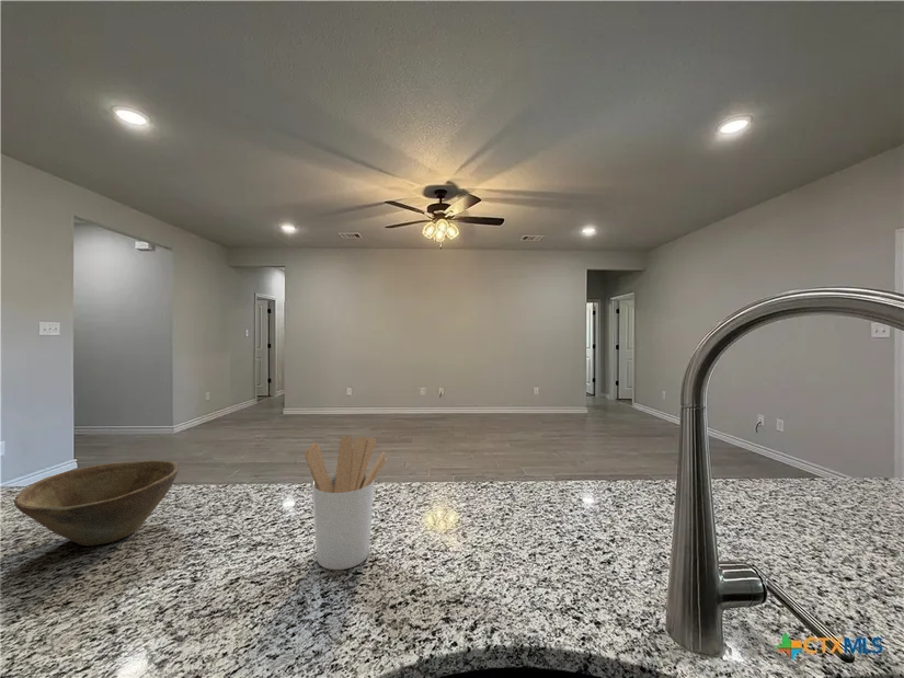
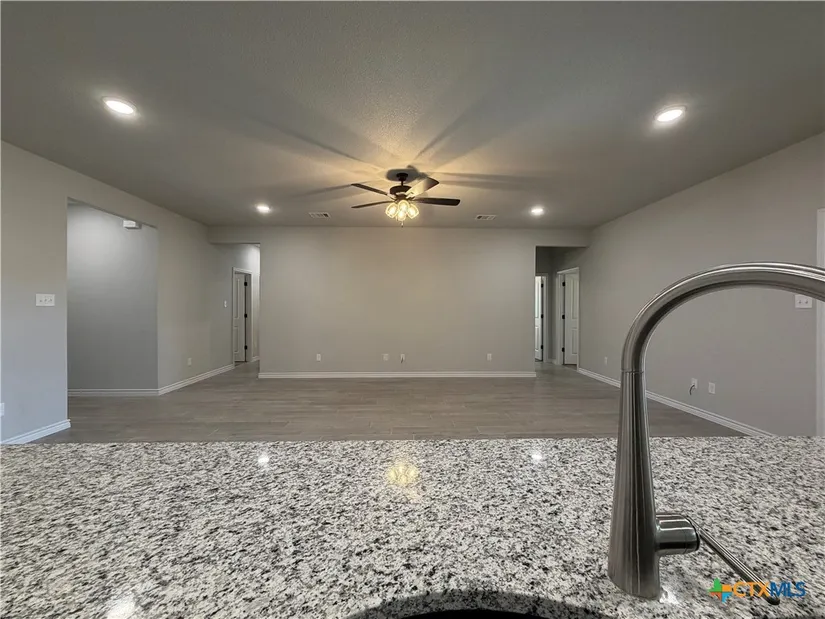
- utensil holder (347, 493)
- bowl (105, 505)
